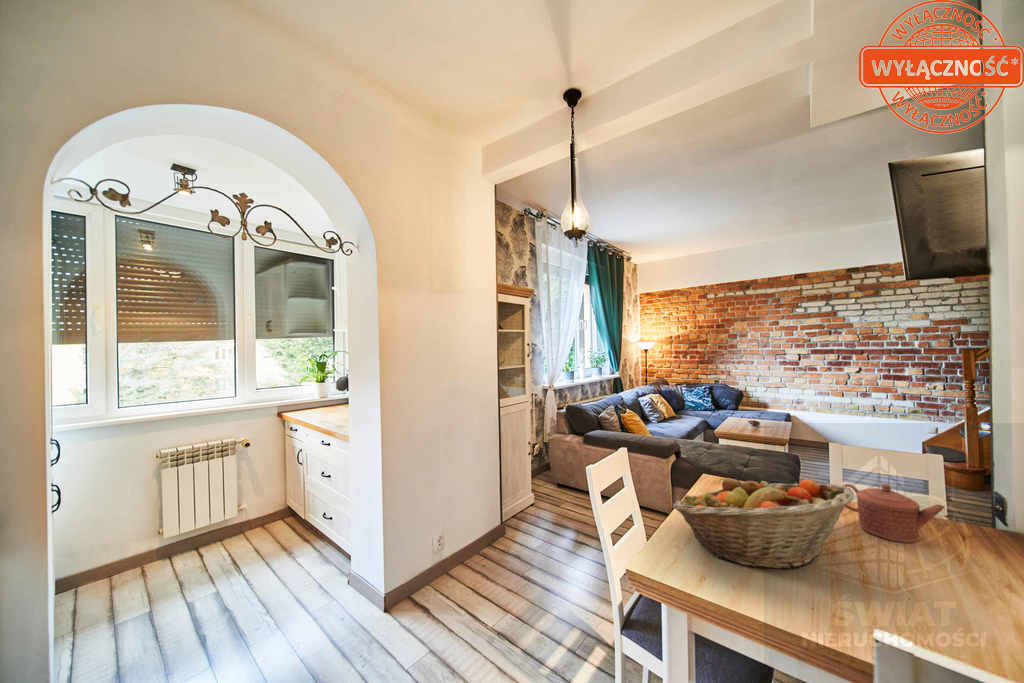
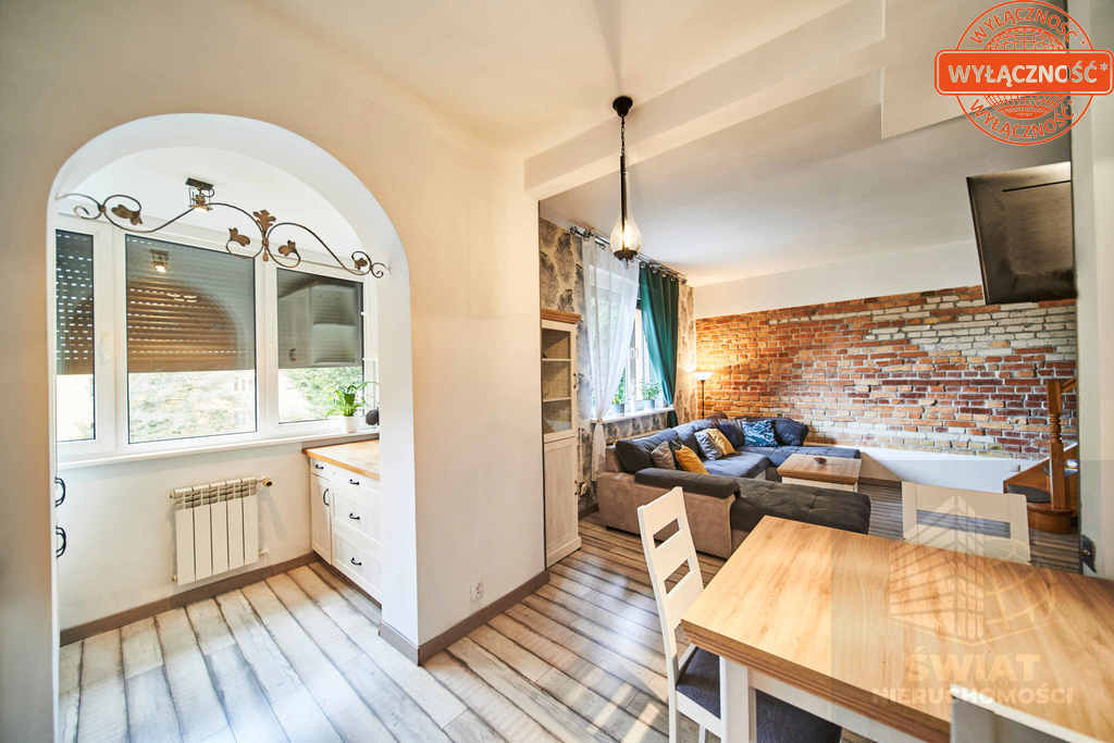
- fruit basket (758, 510)
- teapot (887, 507)
